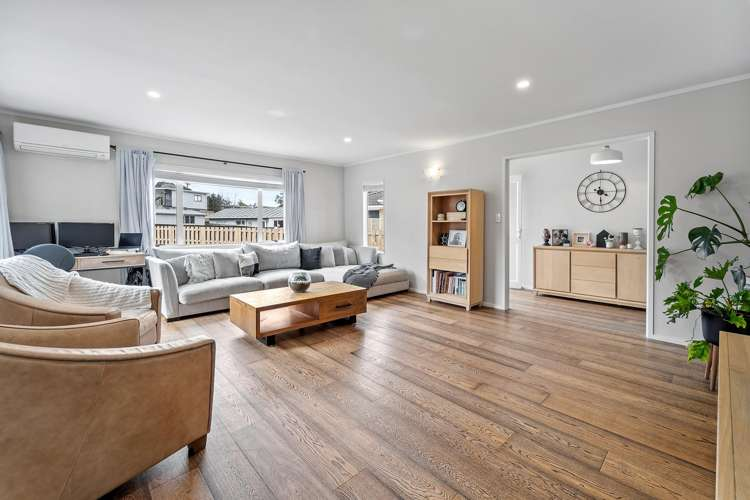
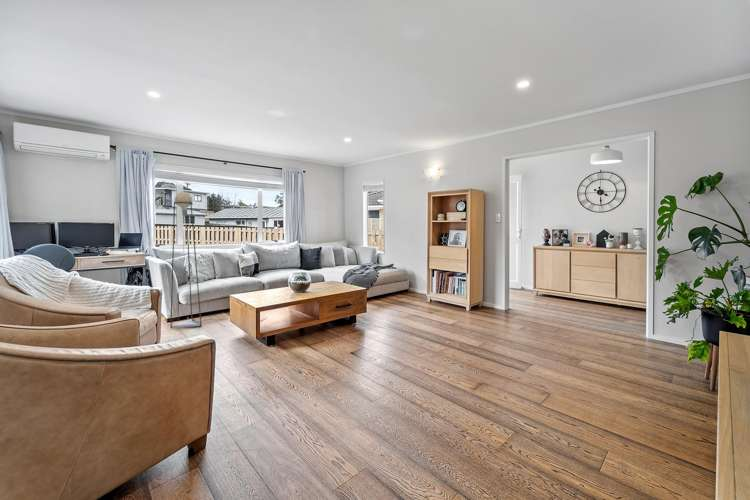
+ floor lamp (195, 258)
